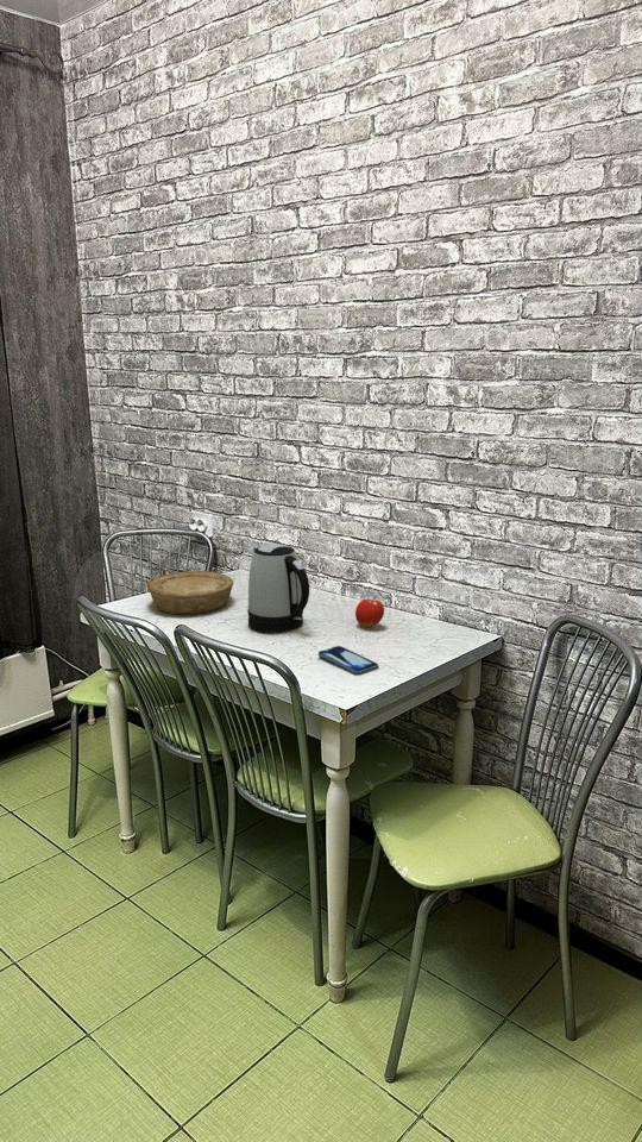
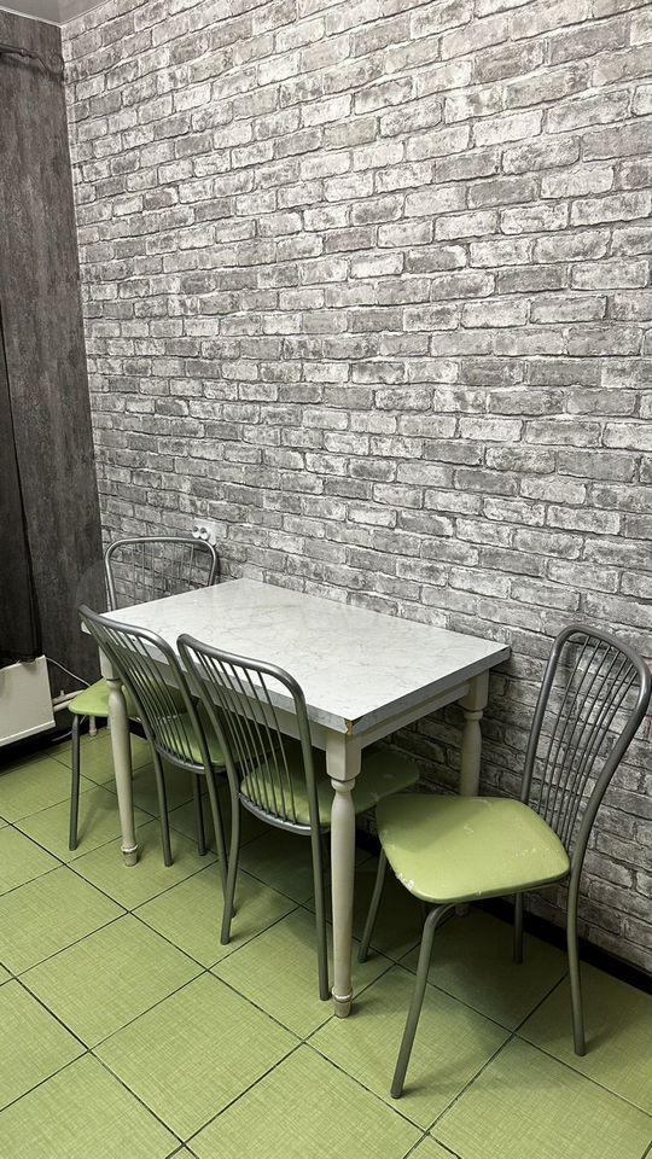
- bowl (191, 592)
- kettle (279, 586)
- fruit (369, 611)
- smartphone (347, 659)
